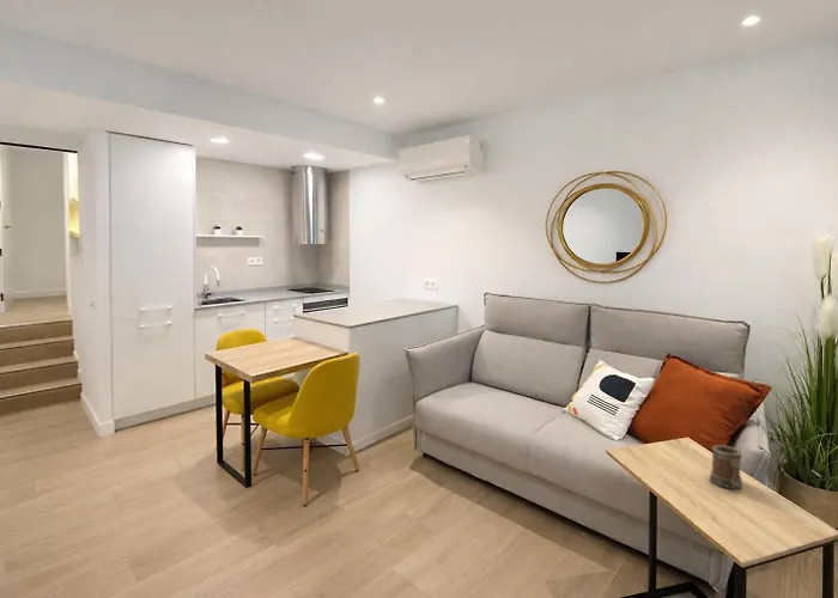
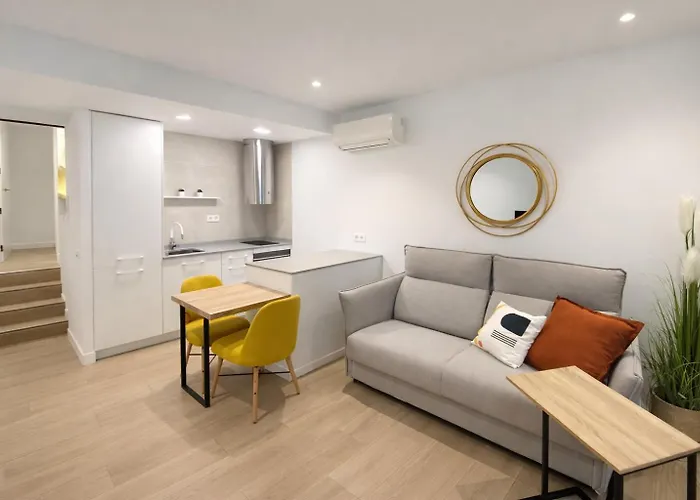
- mug (727, 466)
